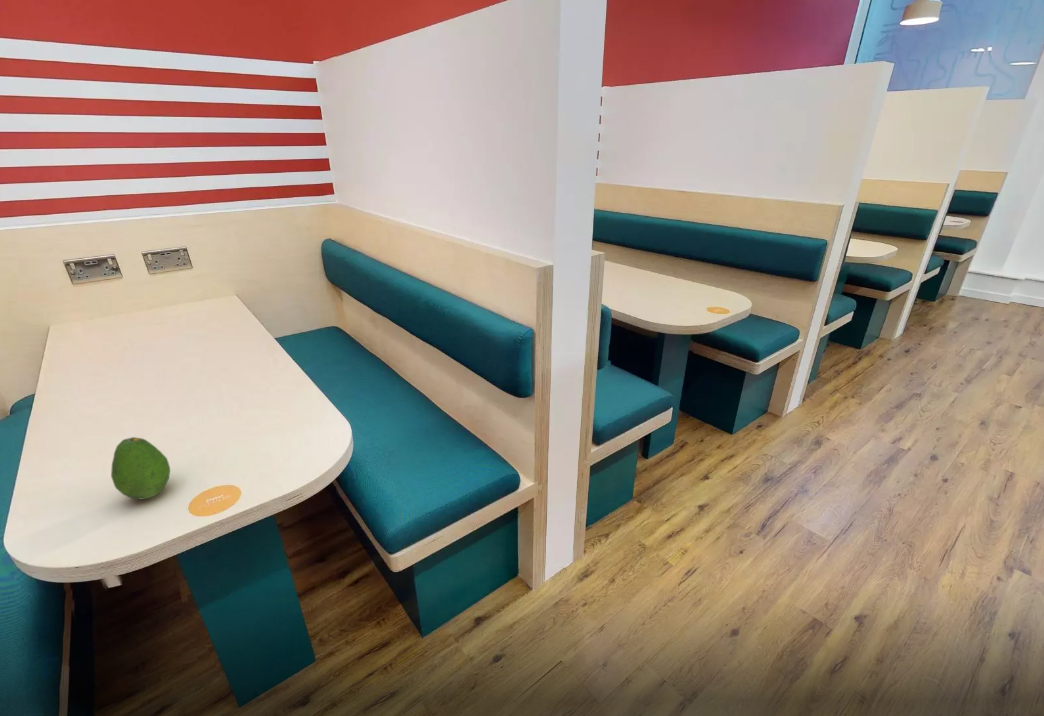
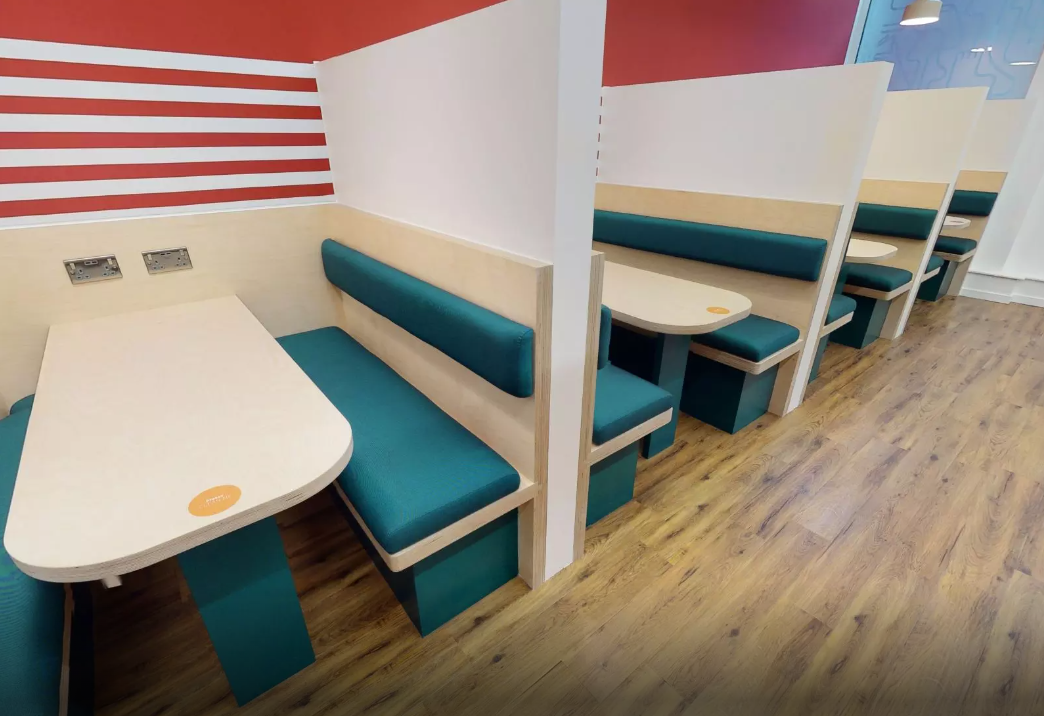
- fruit (139, 467)
